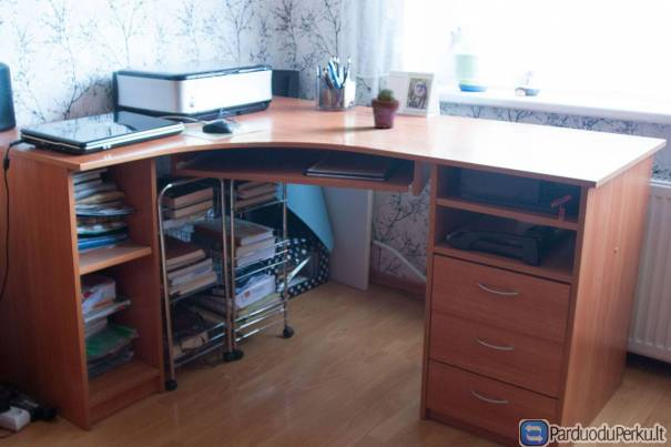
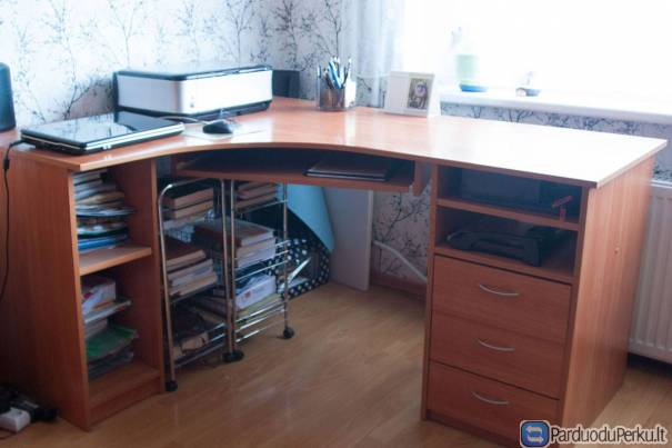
- potted succulent (385, 108)
